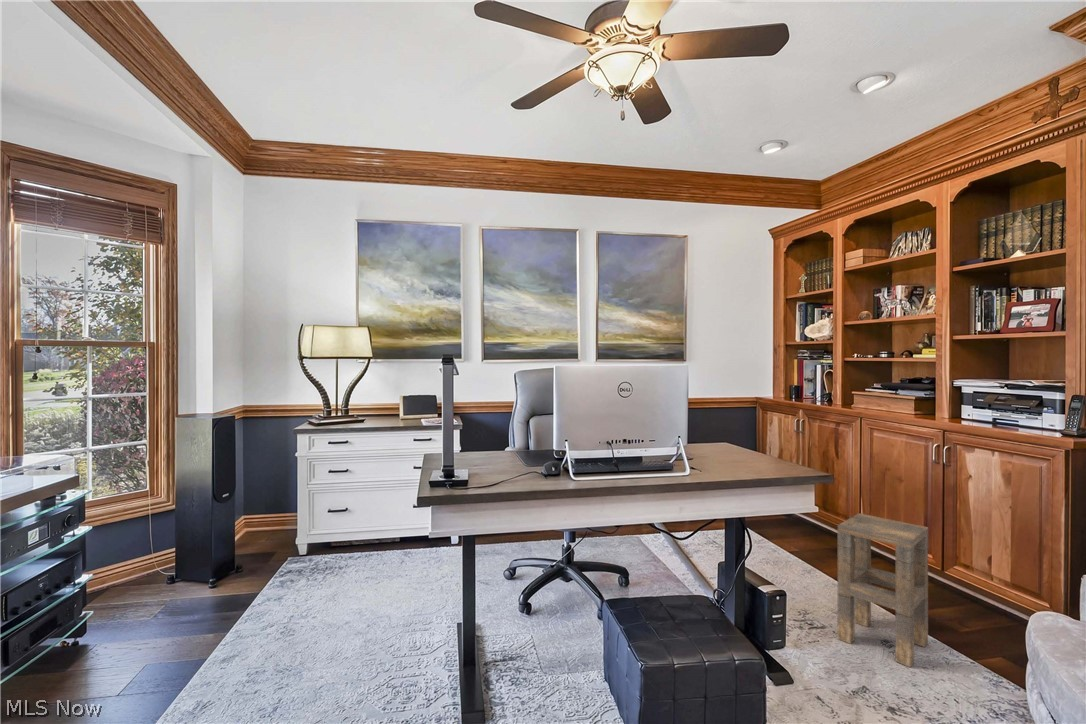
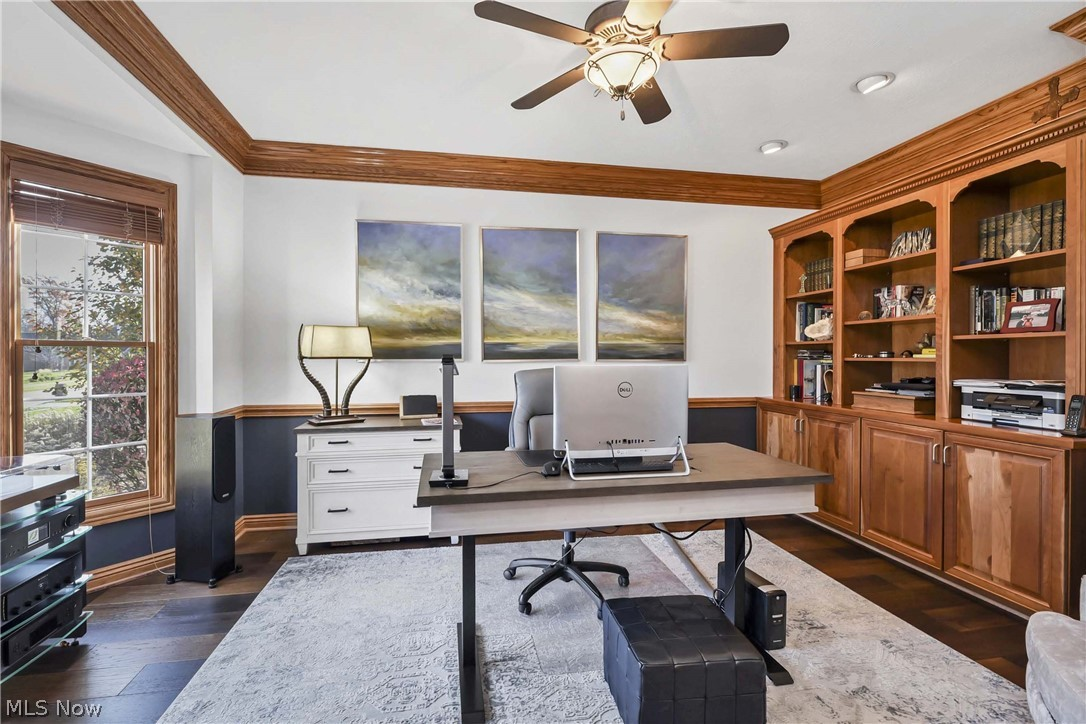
- side table (882, 583)
